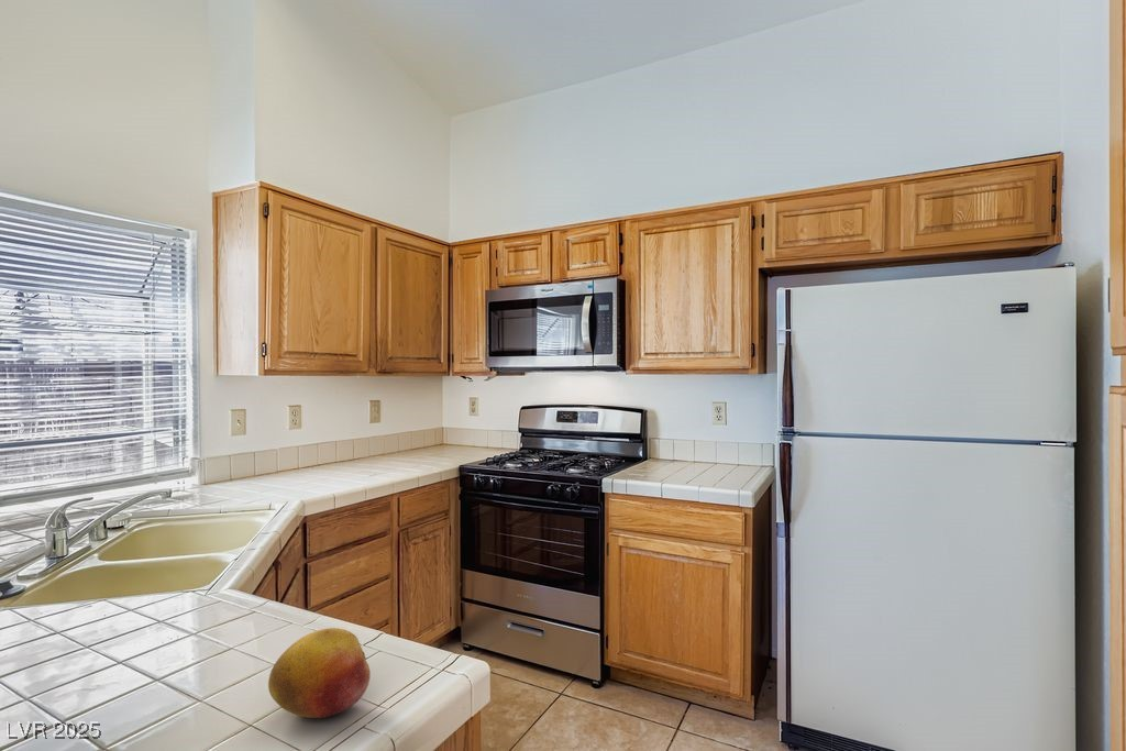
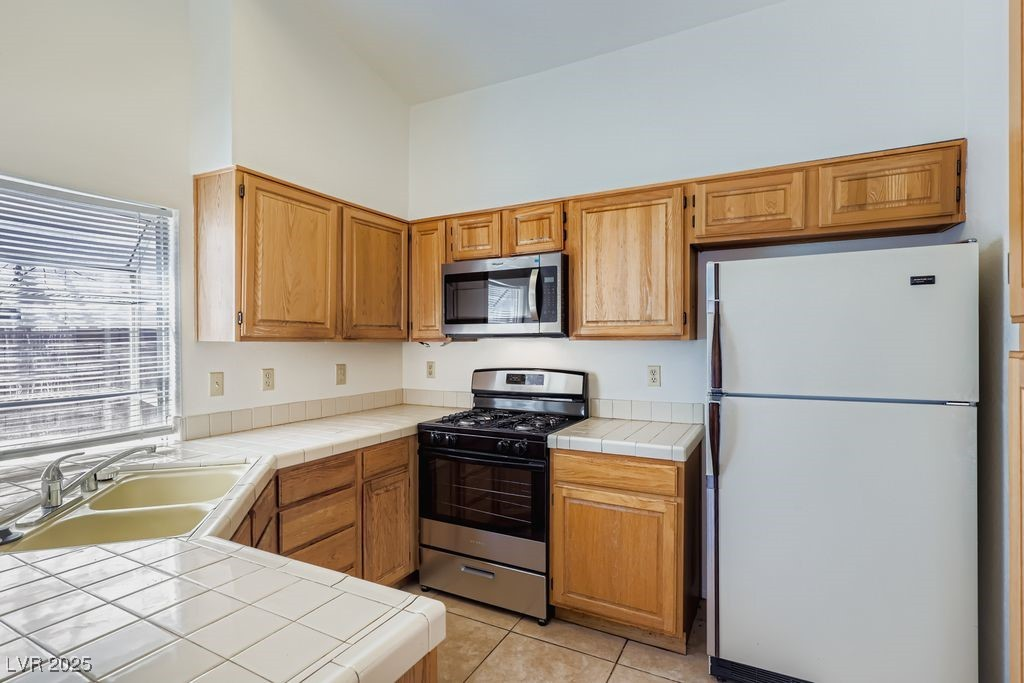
- fruit (322, 669)
